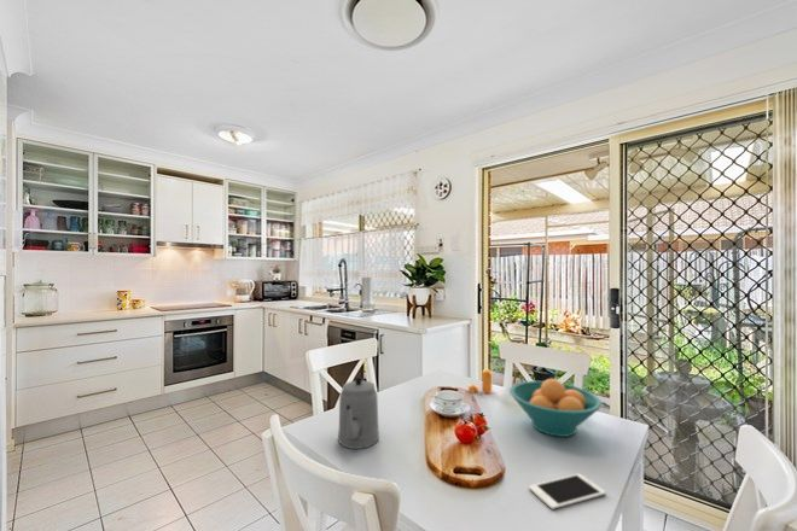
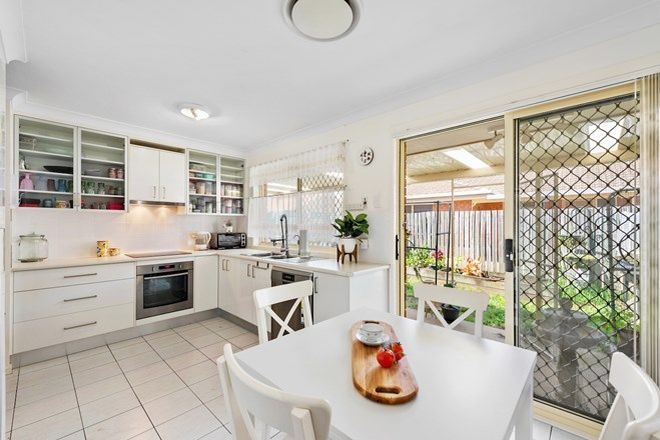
- teapot (357, 408)
- pepper shaker (482, 380)
- cell phone (566, 490)
- fruit bowl (553, 403)
